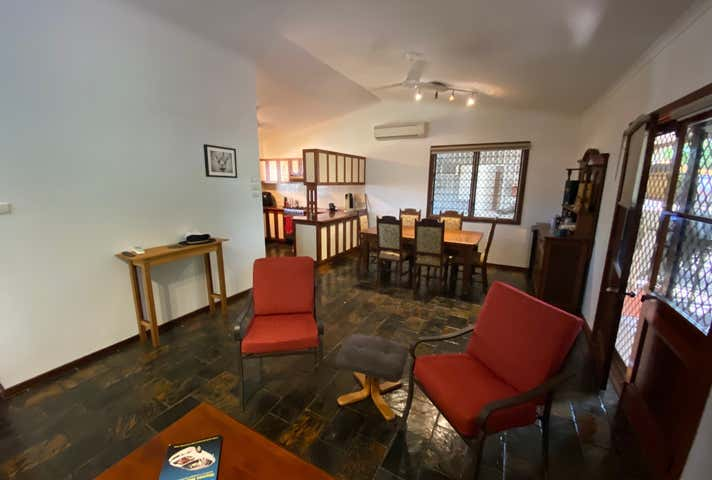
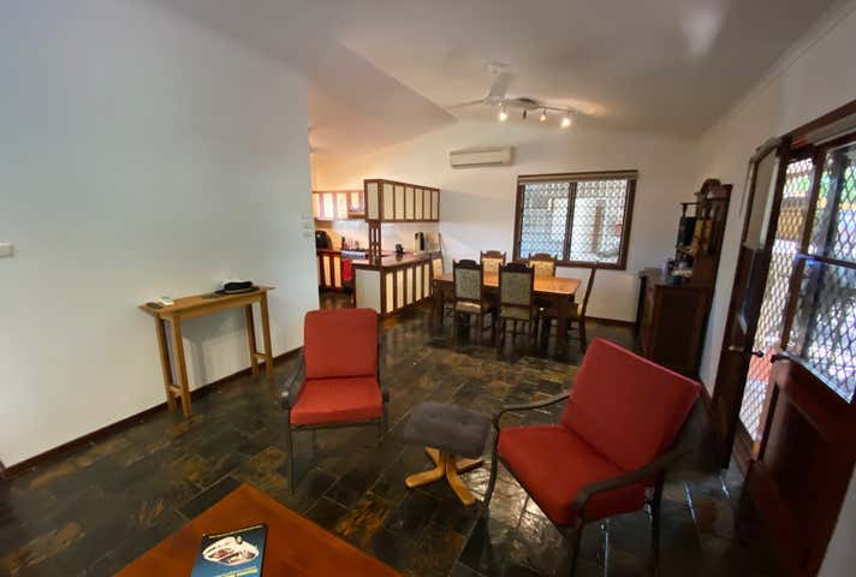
- wall art (221, 162)
